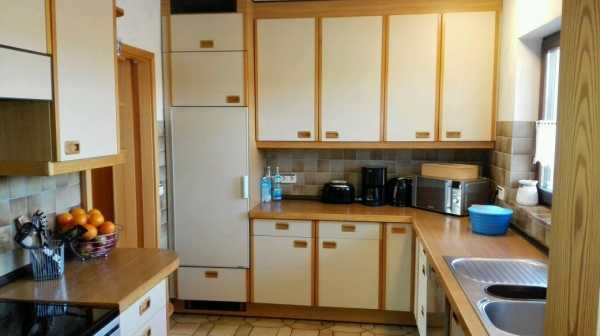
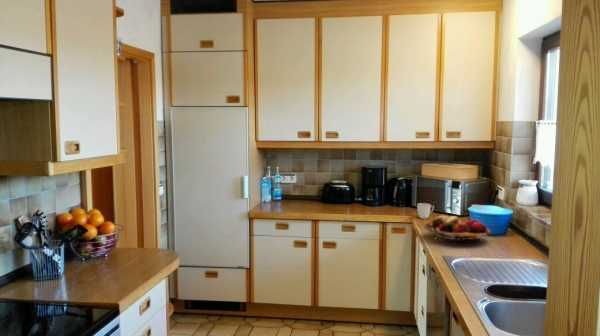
+ fruit basket (455, 227)
+ mug (425, 210)
